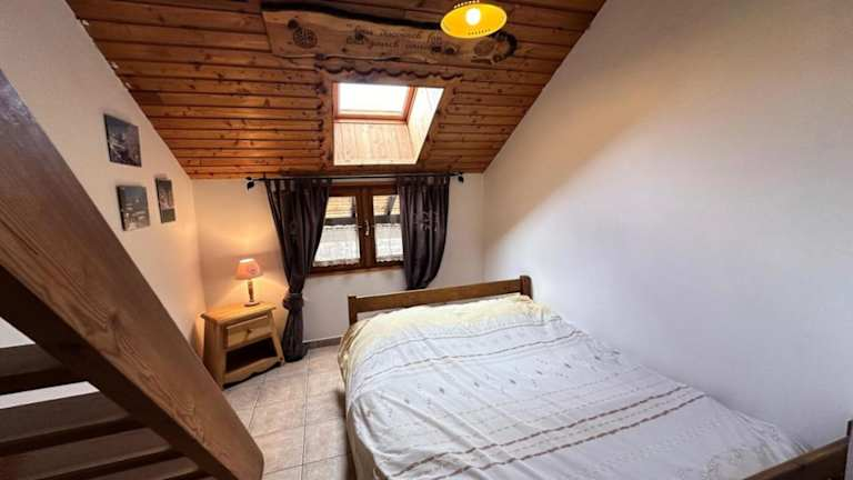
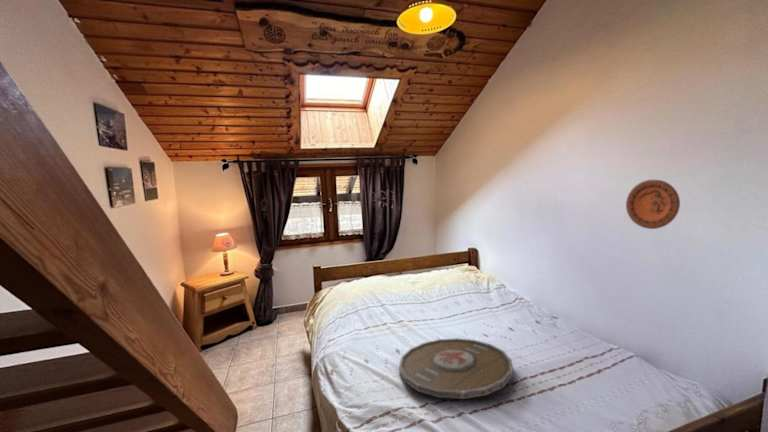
+ serving tray (454, 363)
+ decorative plate (651, 204)
